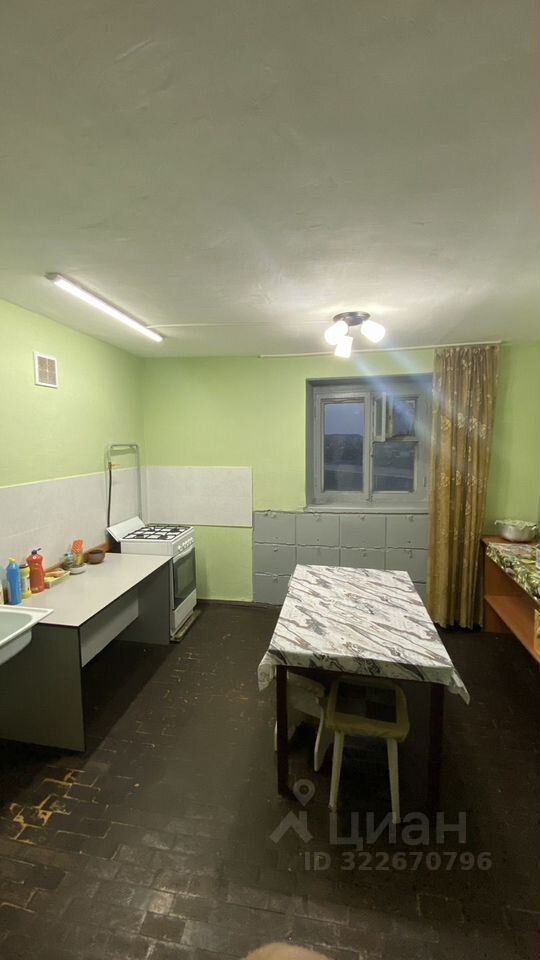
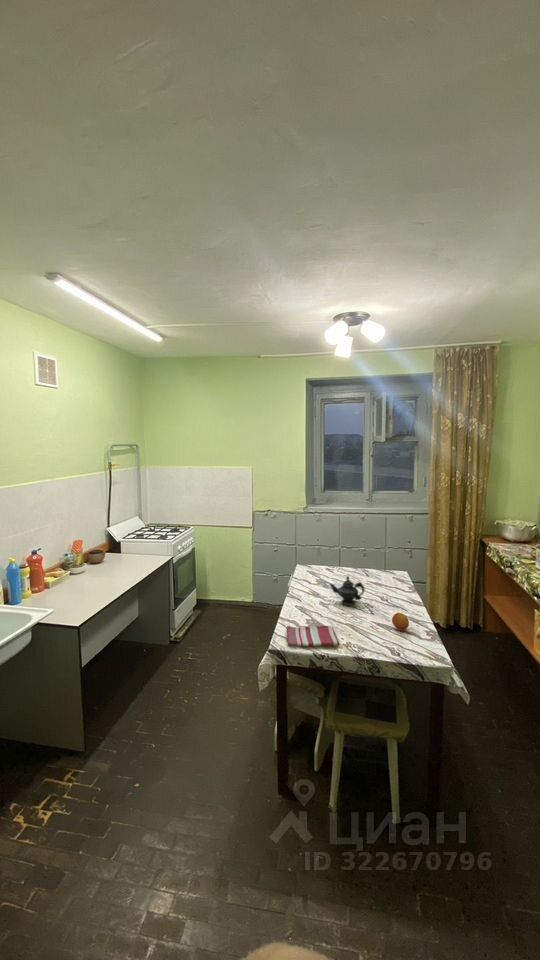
+ teapot (346, 589)
+ dish towel (311, 635)
+ fruit (400, 621)
